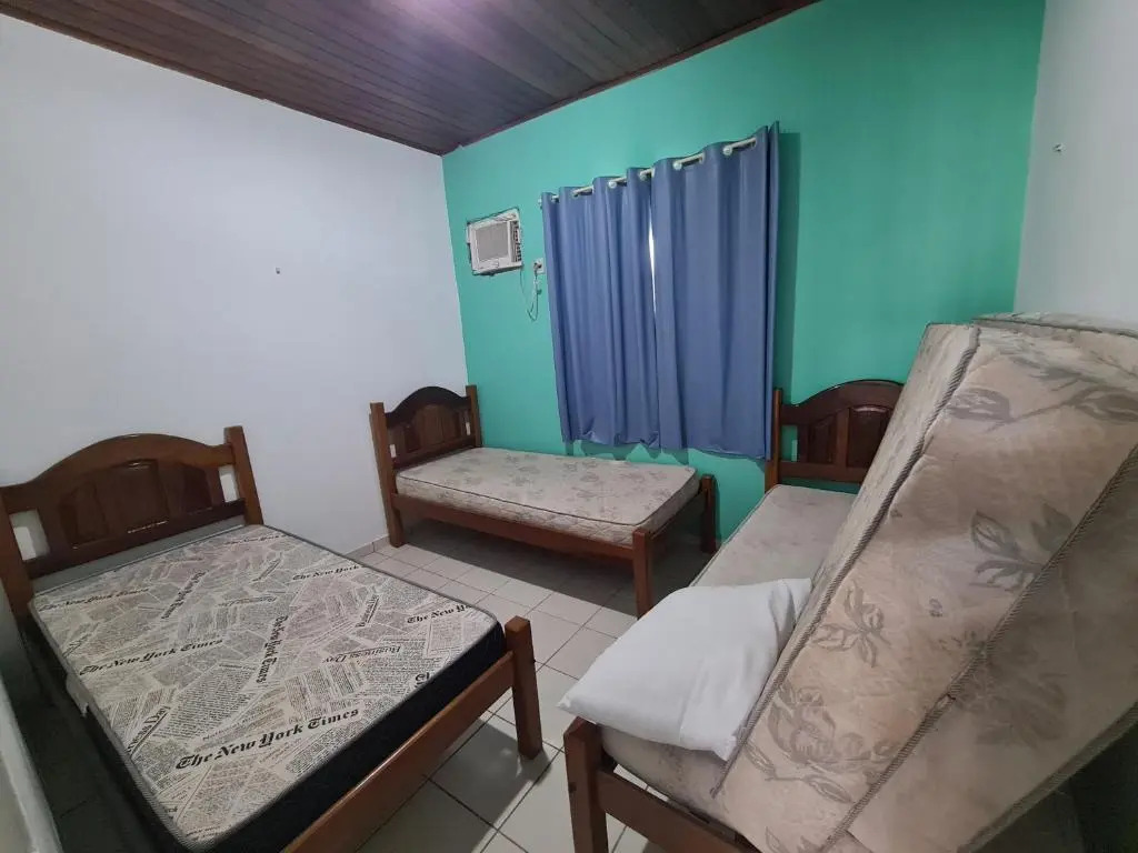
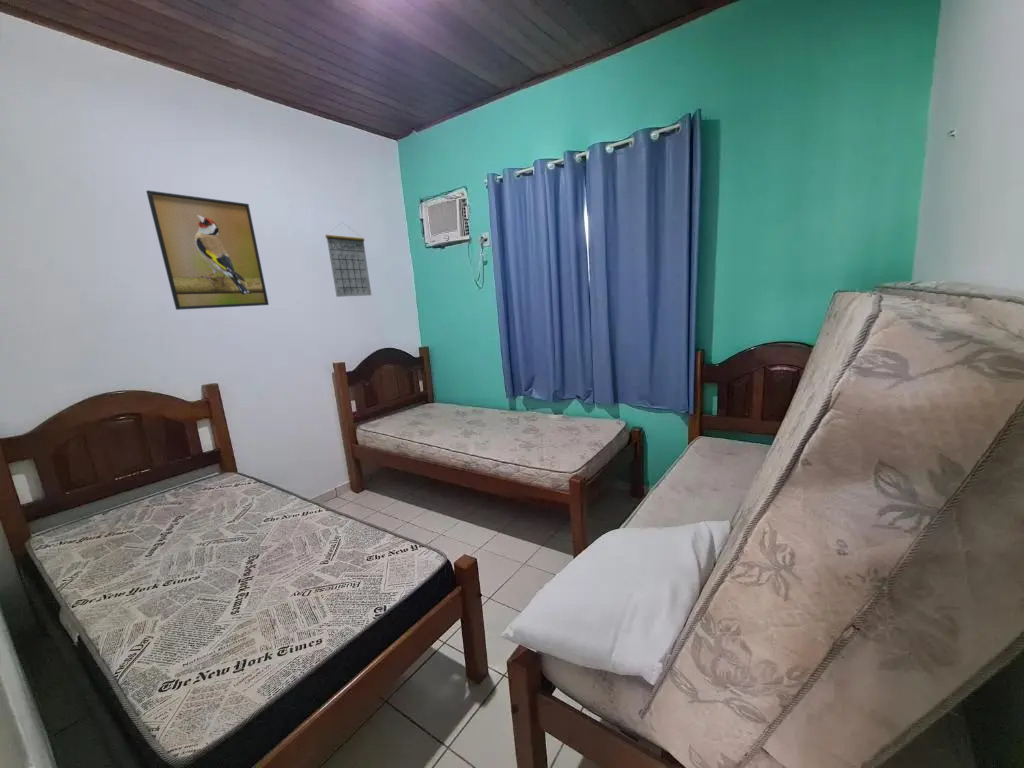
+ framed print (214, 254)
+ calendar (349, 259)
